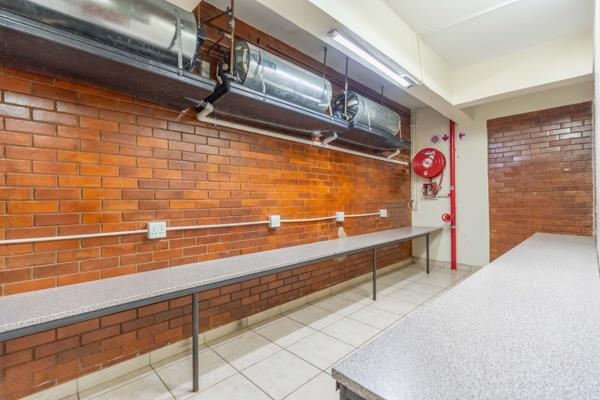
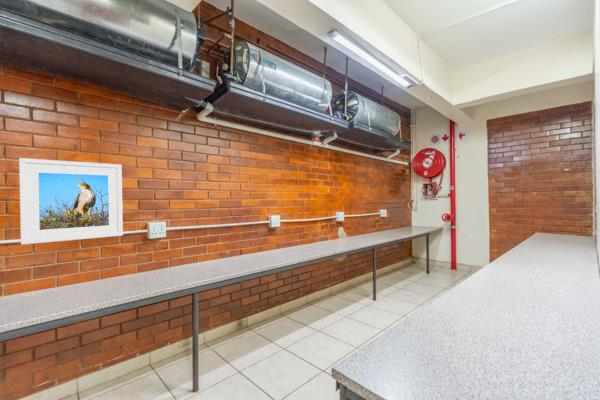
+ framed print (76, 200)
